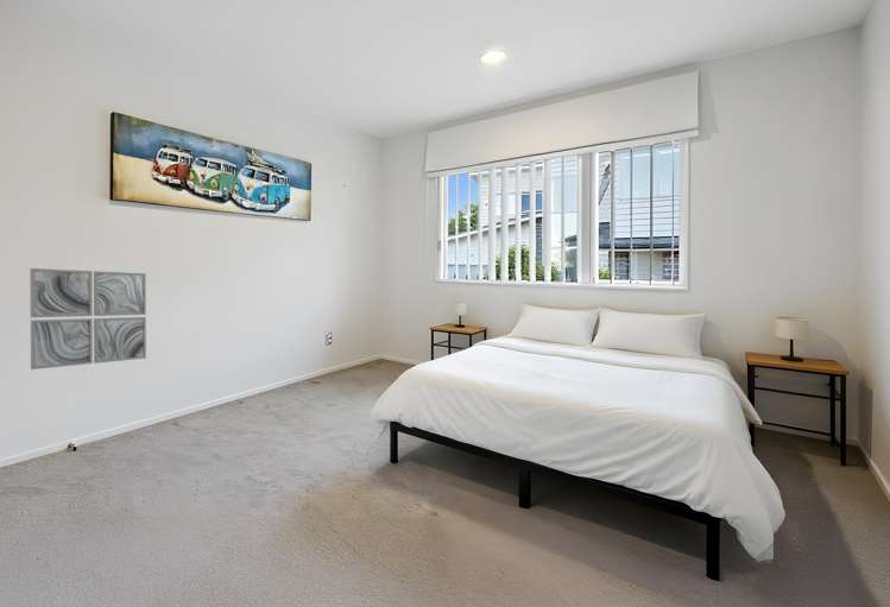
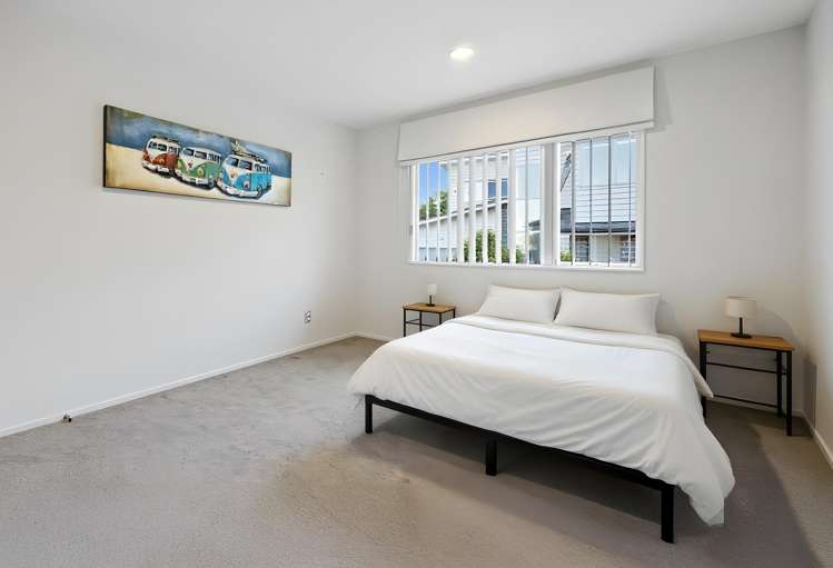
- wall art (91, 318)
